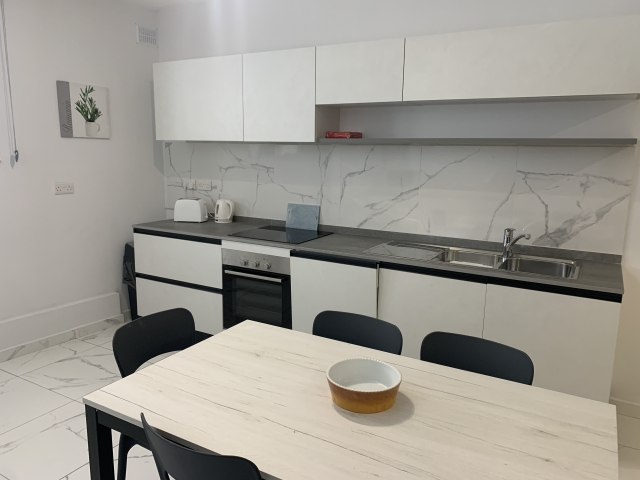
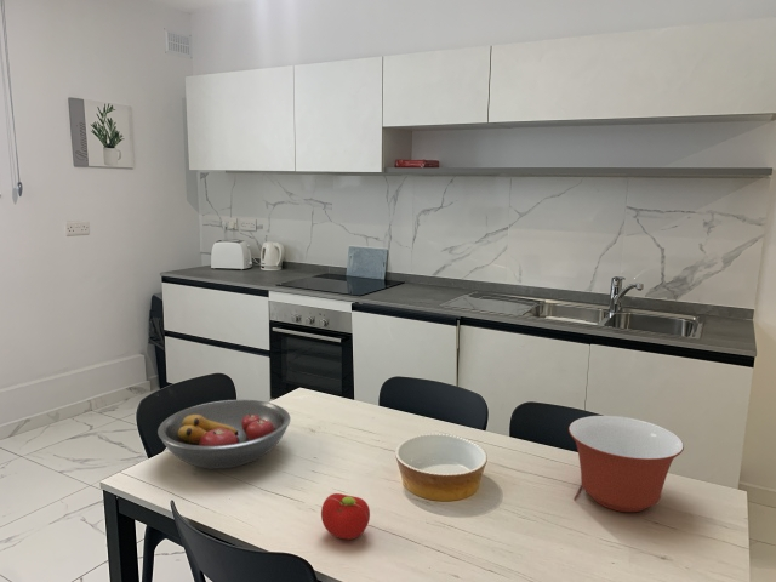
+ mixing bowl (621, 467)
+ fruit bowl (226, 433)
+ fruit (346, 513)
